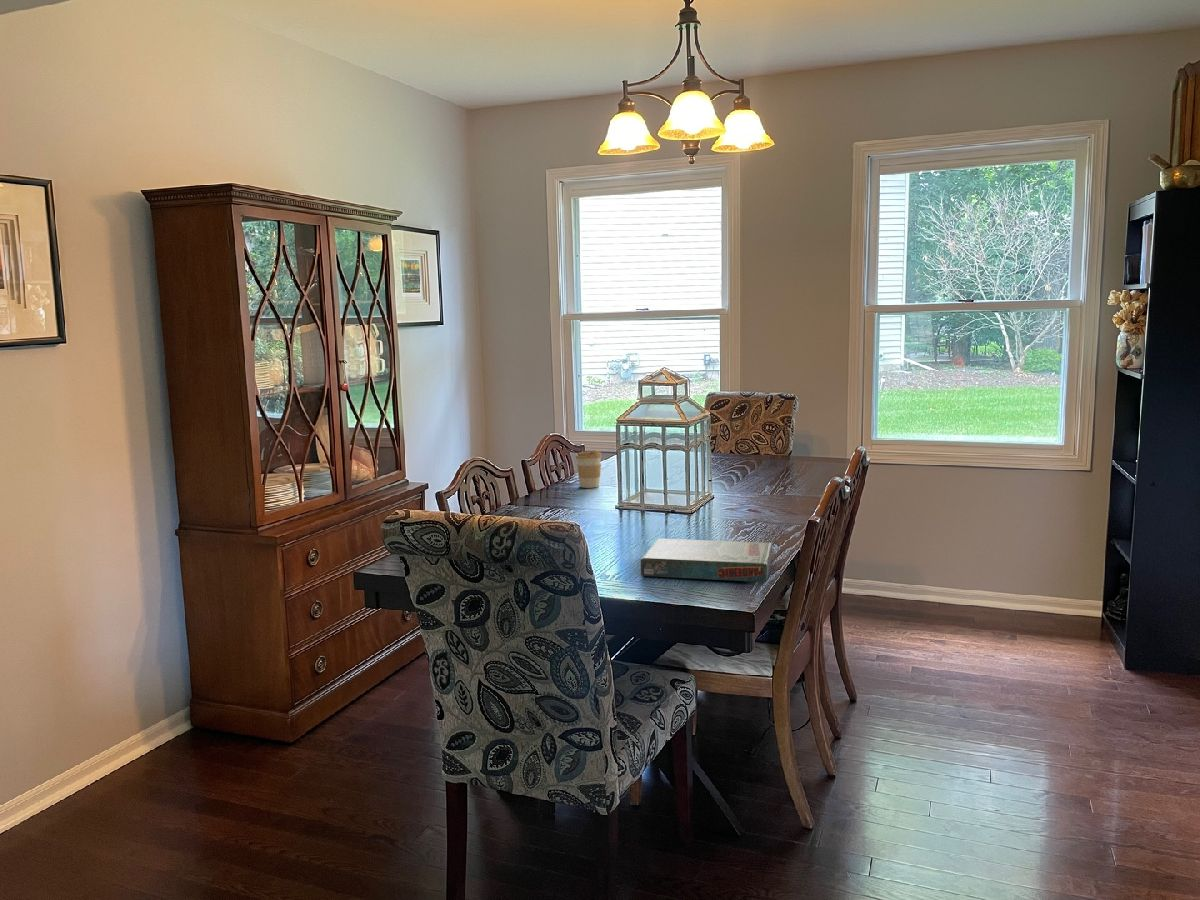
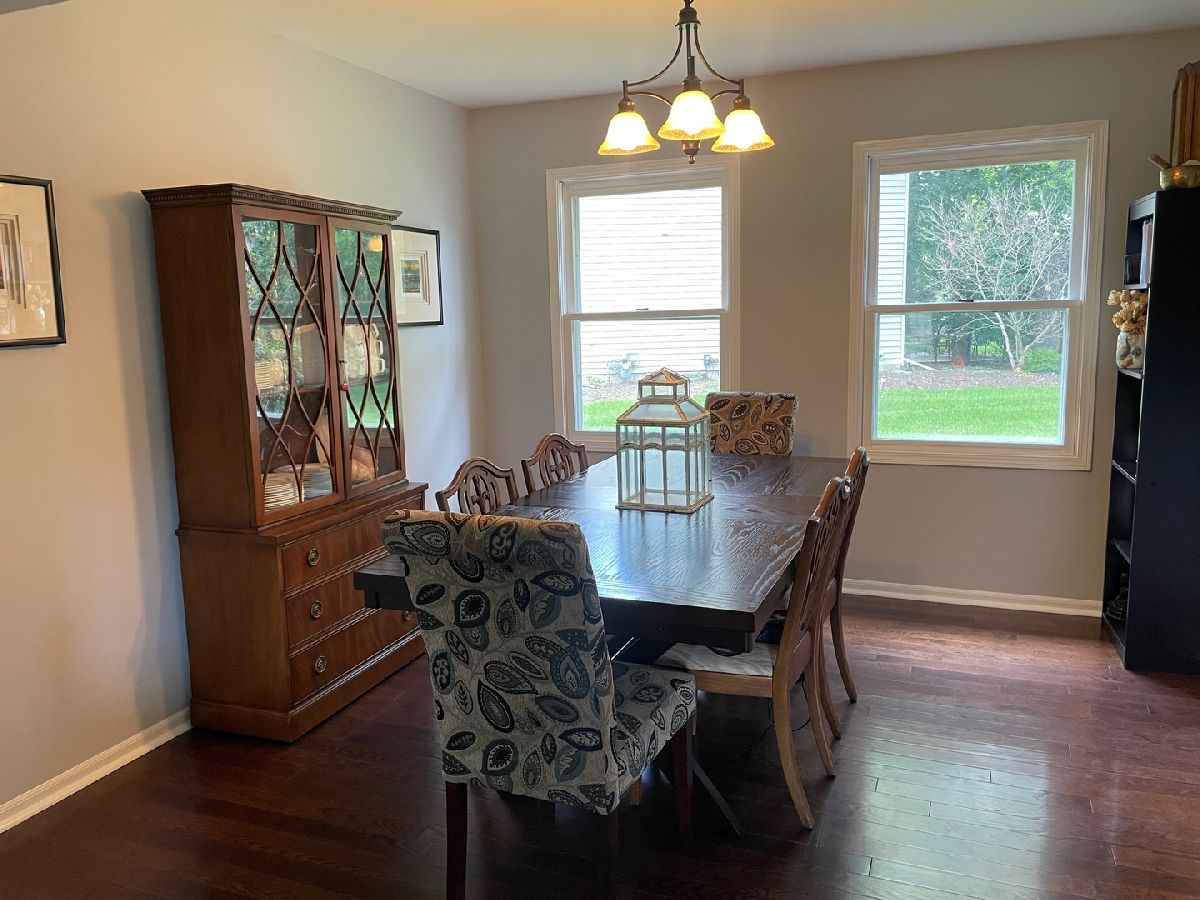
- board game (708, 558)
- coffee cup (589, 468)
